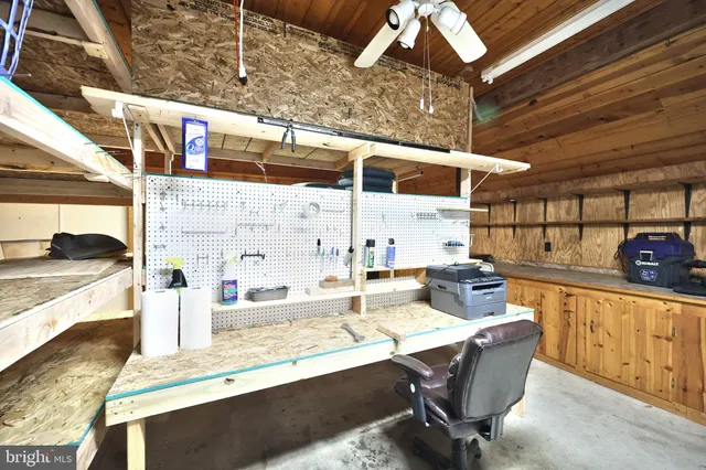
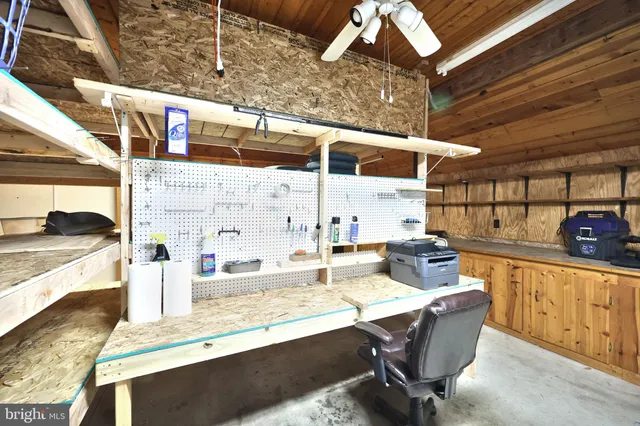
- wrench (352, 331)
